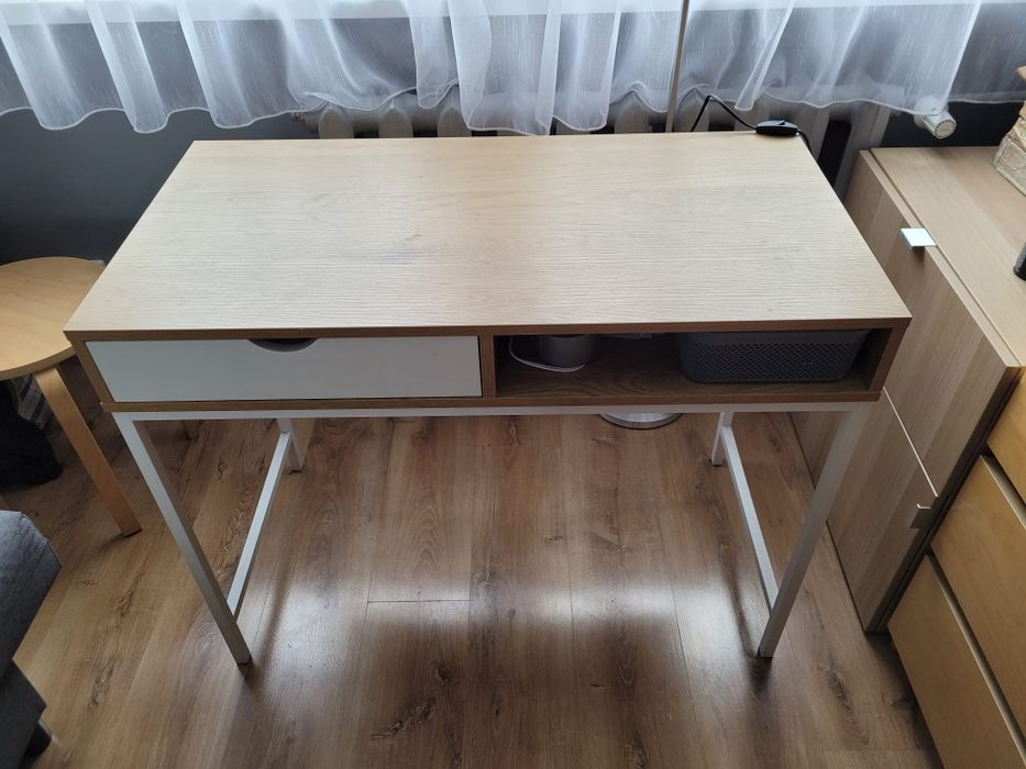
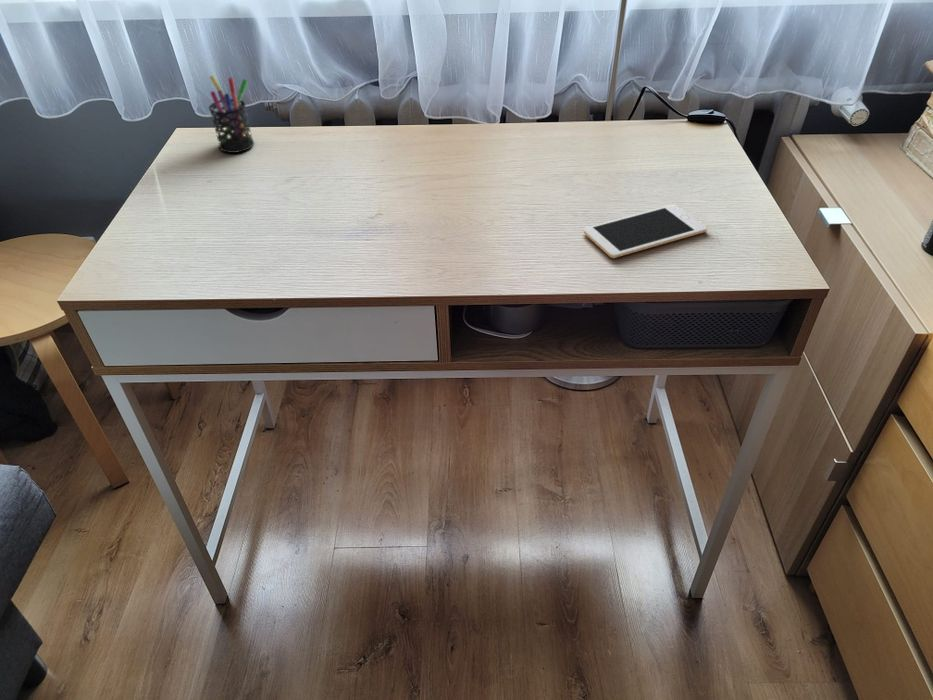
+ pen holder (233, 110)
+ cell phone (645, 230)
